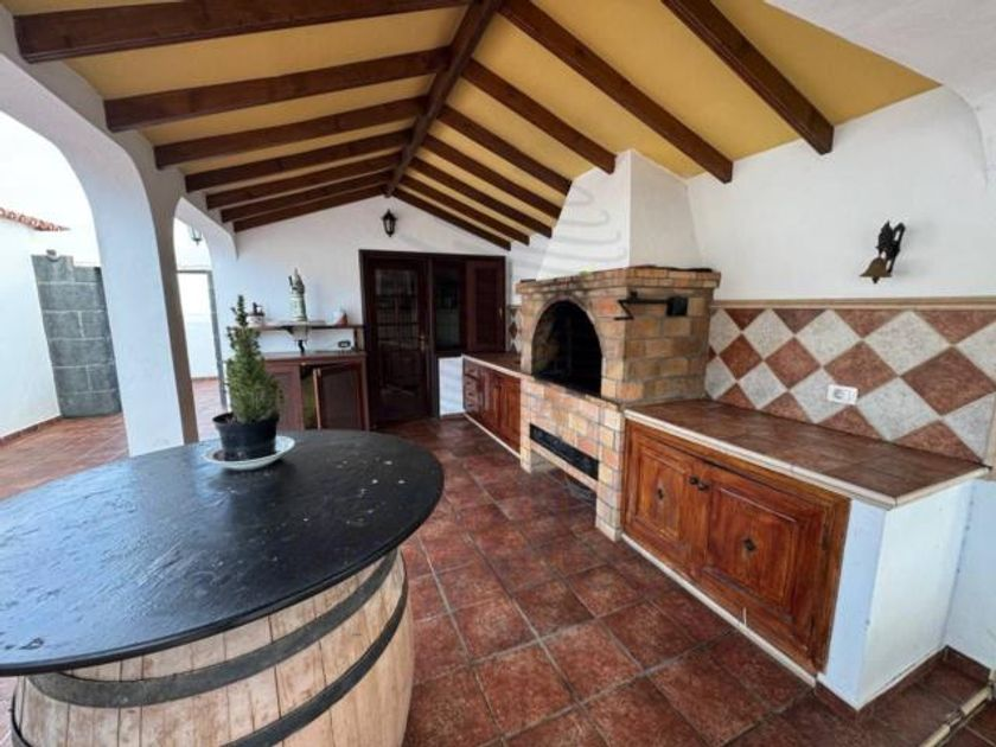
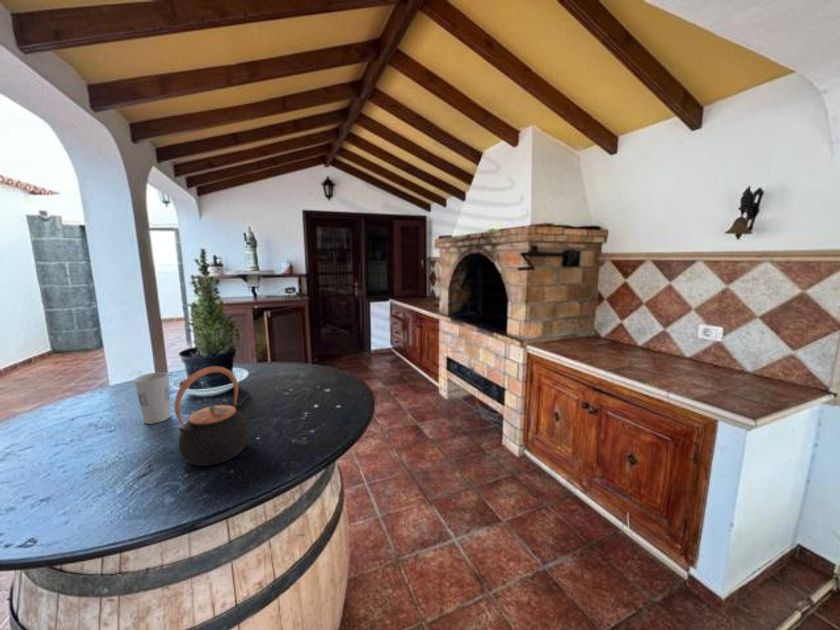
+ cup (154, 397)
+ teapot (218, 408)
